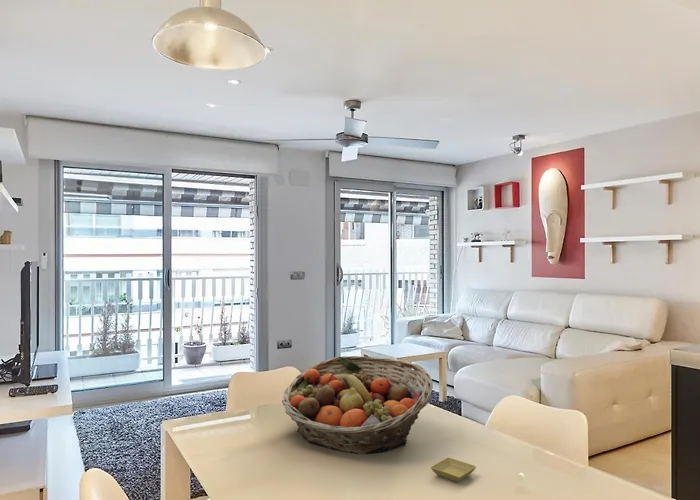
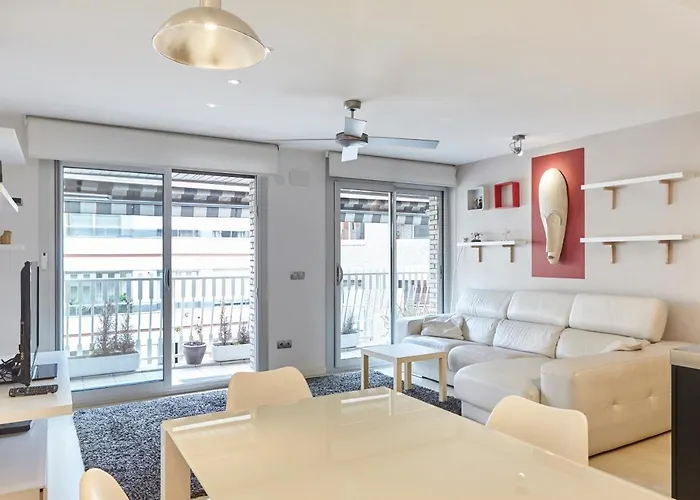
- saucer (453, 470)
- fruit basket (356, 400)
